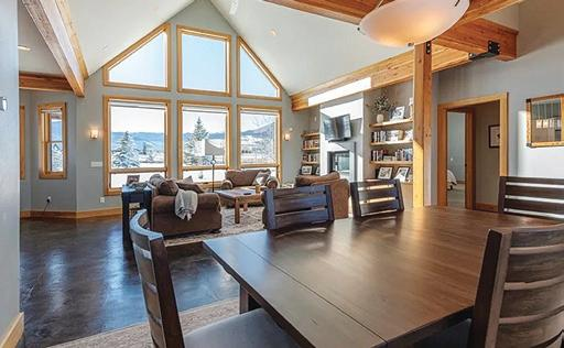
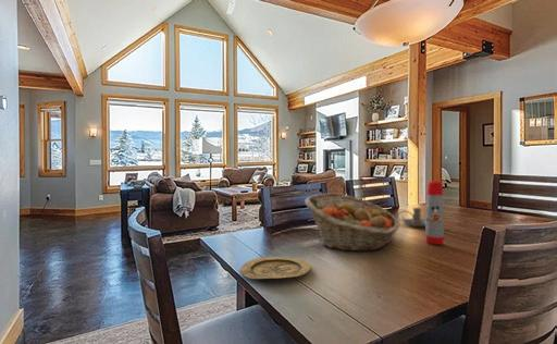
+ fruit basket (351, 218)
+ water bottle (434, 211)
+ plate (275, 267)
+ candle holder (413, 216)
